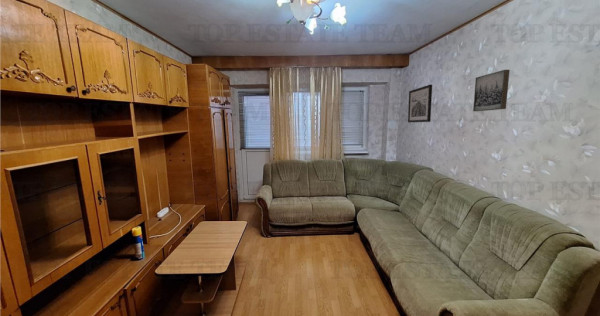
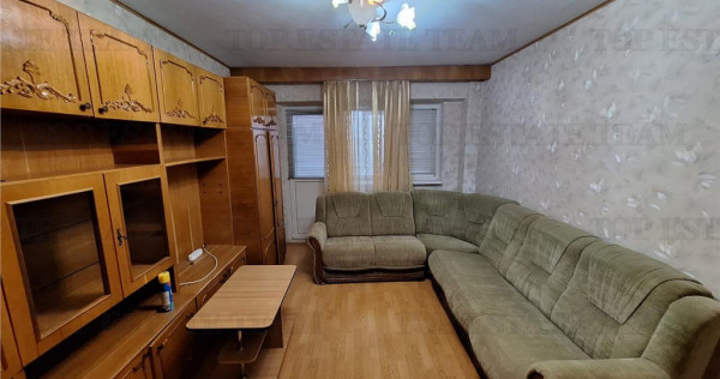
- wall art (489, 92)
- wall art (418, 105)
